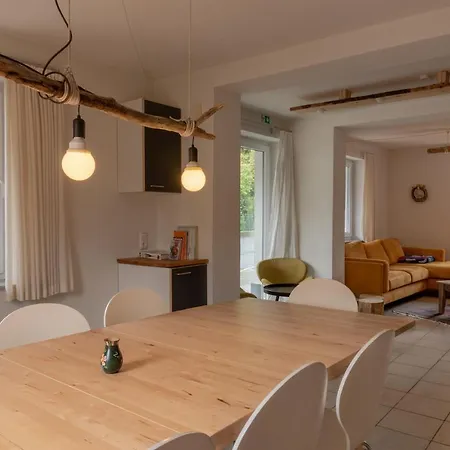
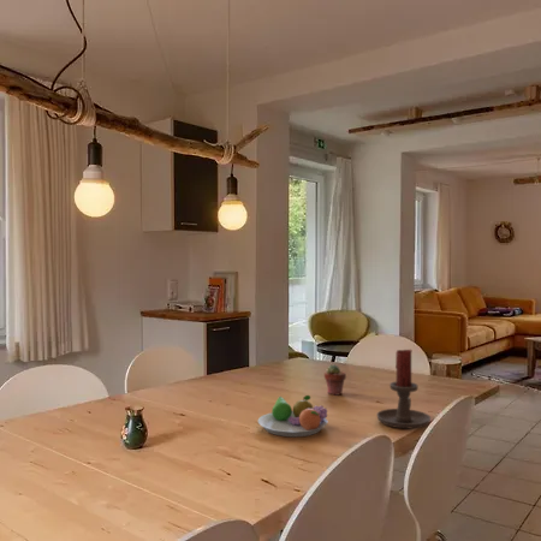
+ candle holder (404, 384)
+ fruit bowl (292, 412)
+ potted succulent (334, 379)
